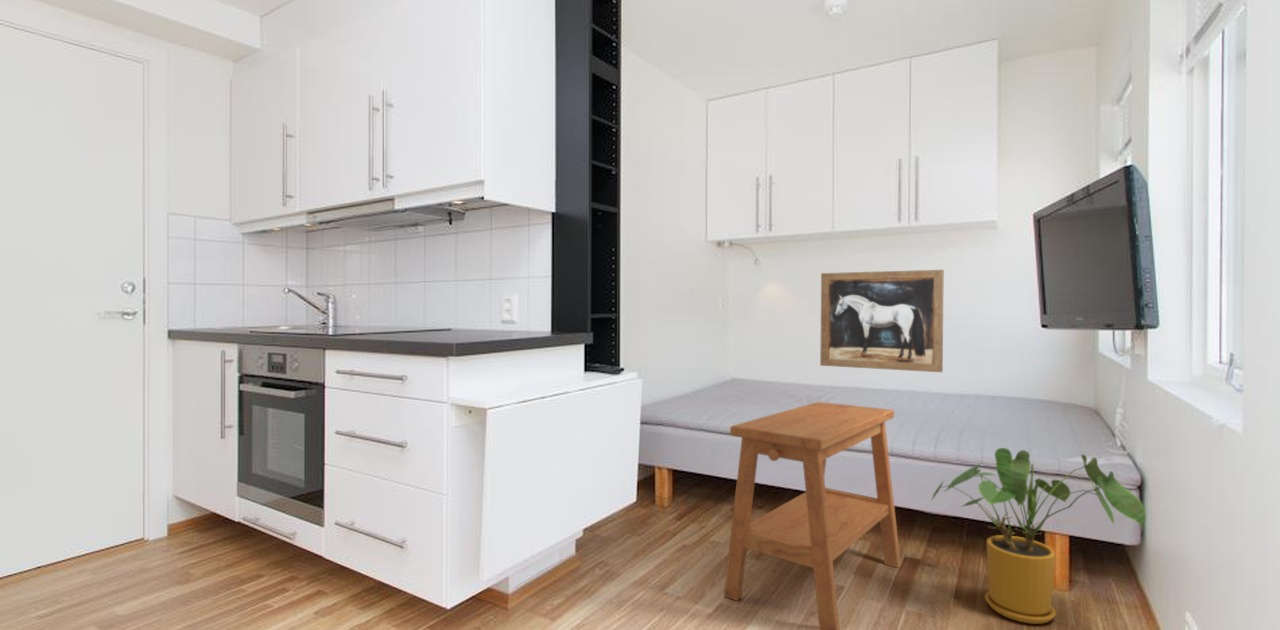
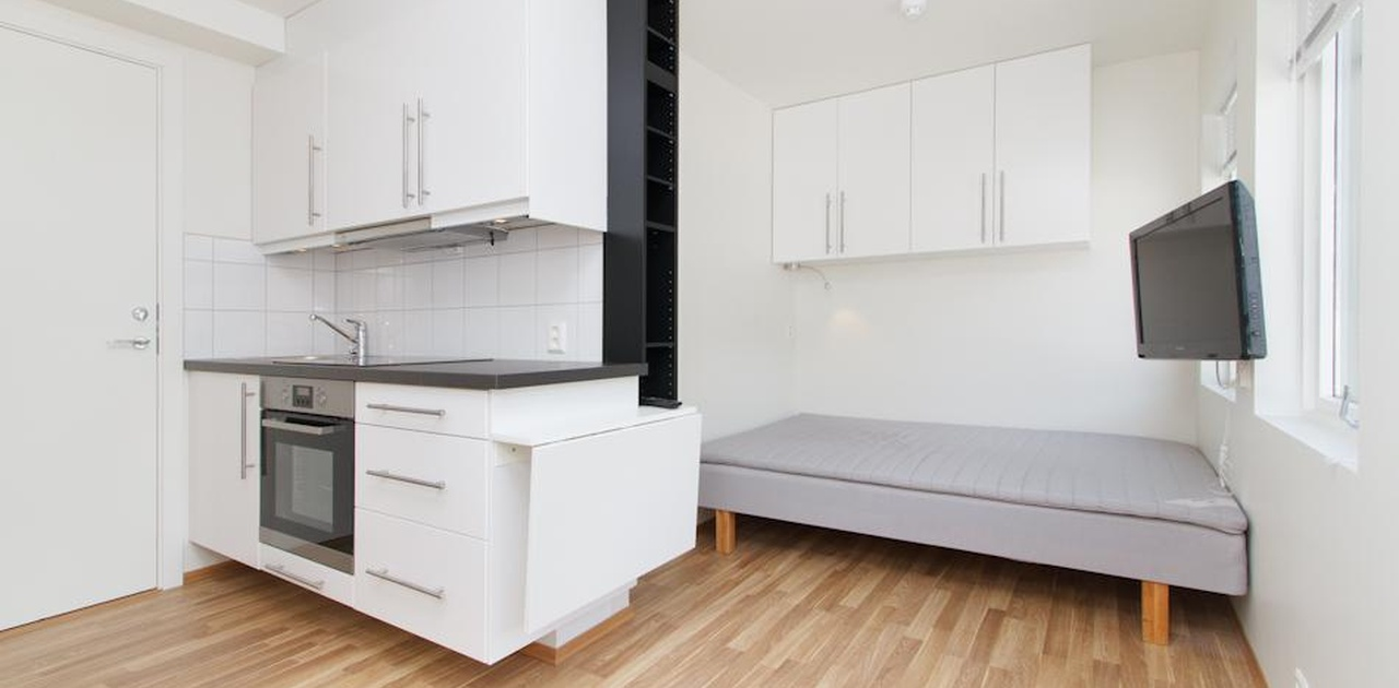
- house plant (1025, 529)
- wall art (878, 320)
- side table (818, 498)
